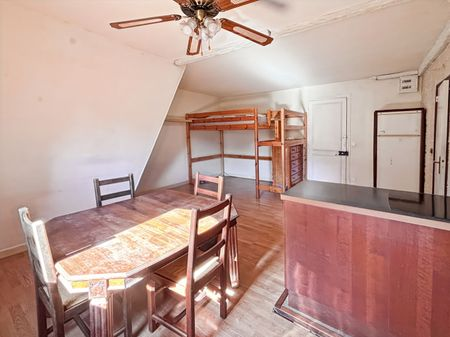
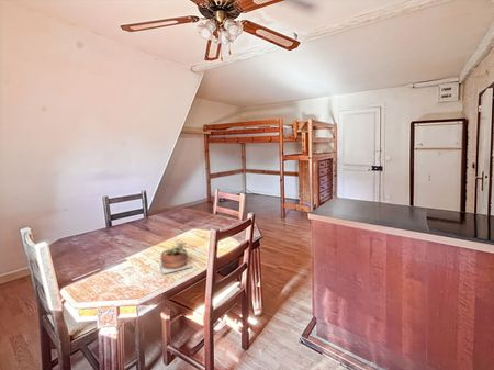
+ succulent plant (173, 254)
